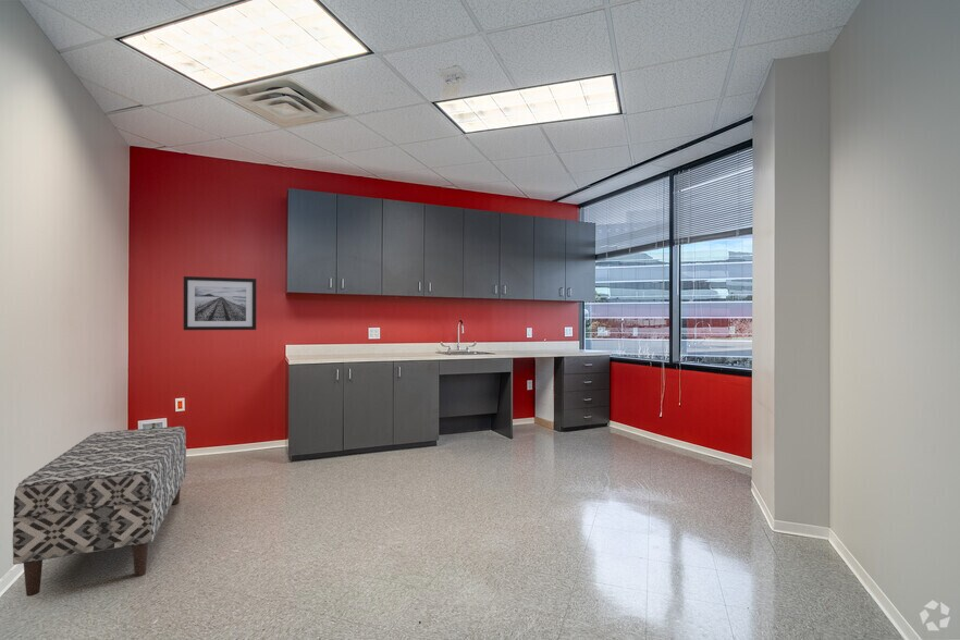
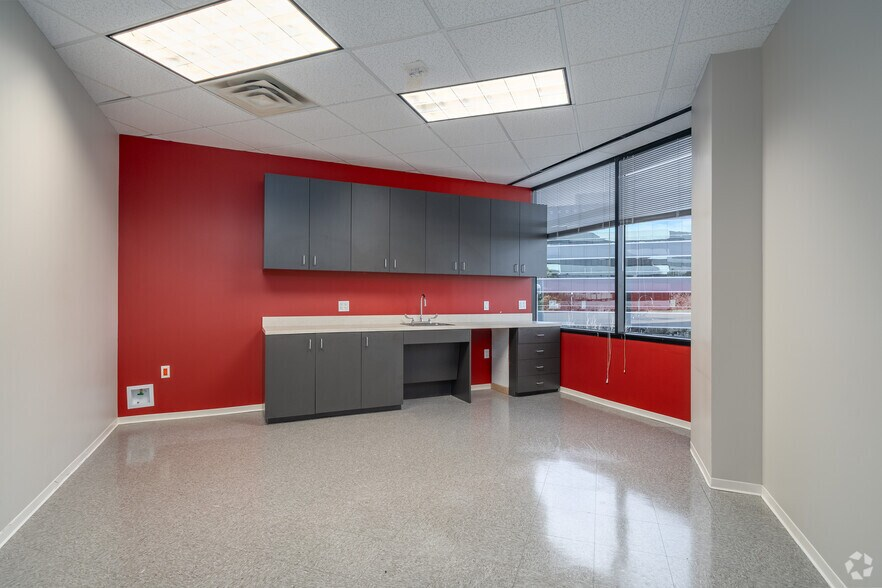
- wall art (221, 304)
- bench (118, 493)
